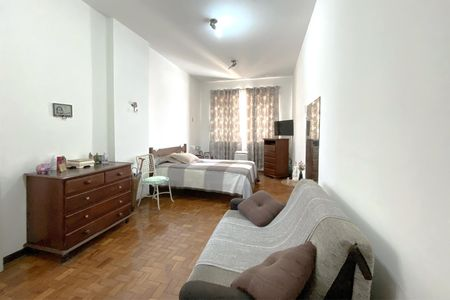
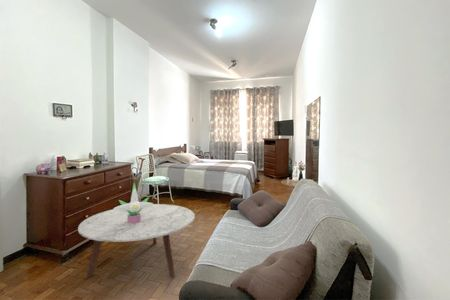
+ potted flower (134, 201)
+ coffee table (141, 239)
